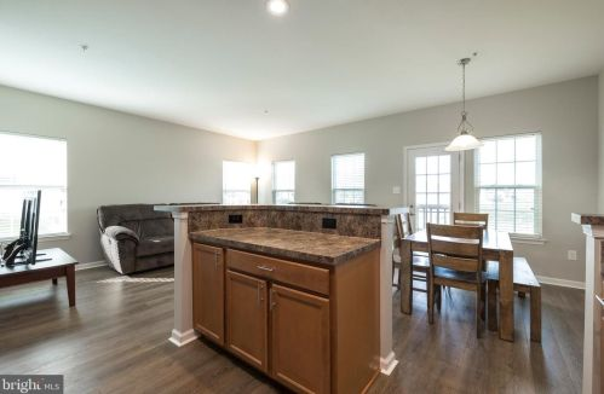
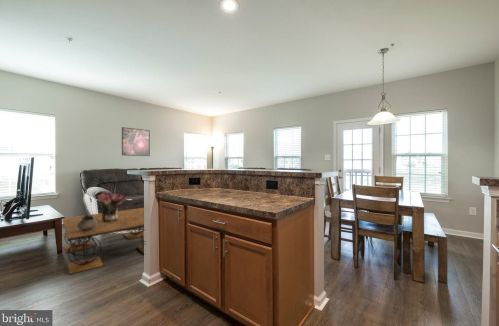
+ bouquet (111, 205)
+ coffee table (115, 231)
+ ceramic pot (86, 222)
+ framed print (136, 142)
